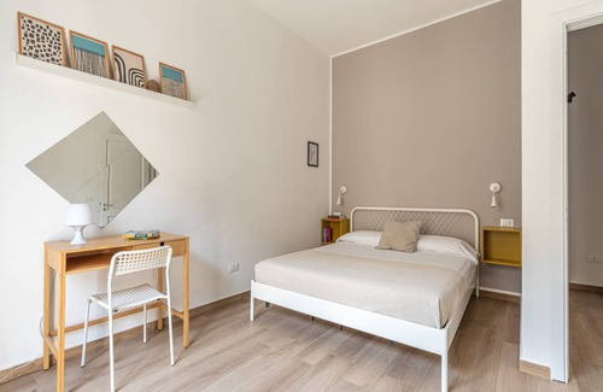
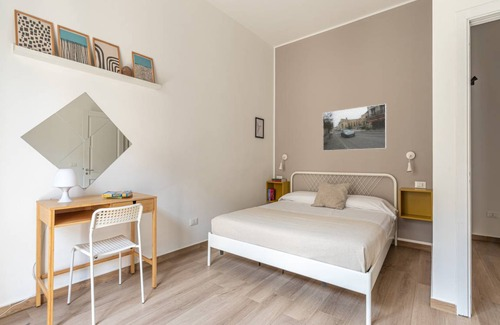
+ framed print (352, 129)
